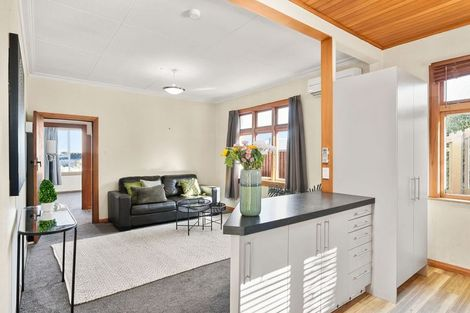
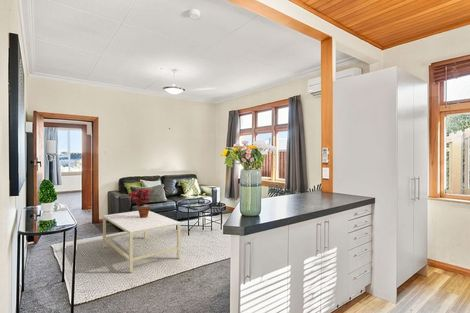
+ coffee table (139, 232)
+ potted plant (141, 203)
